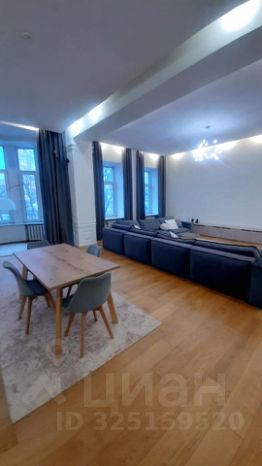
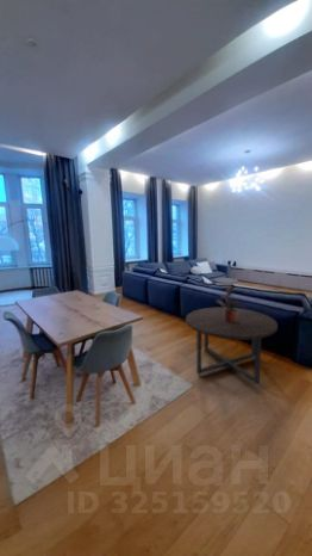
+ potted plant (229, 304)
+ coffee table (229, 338)
